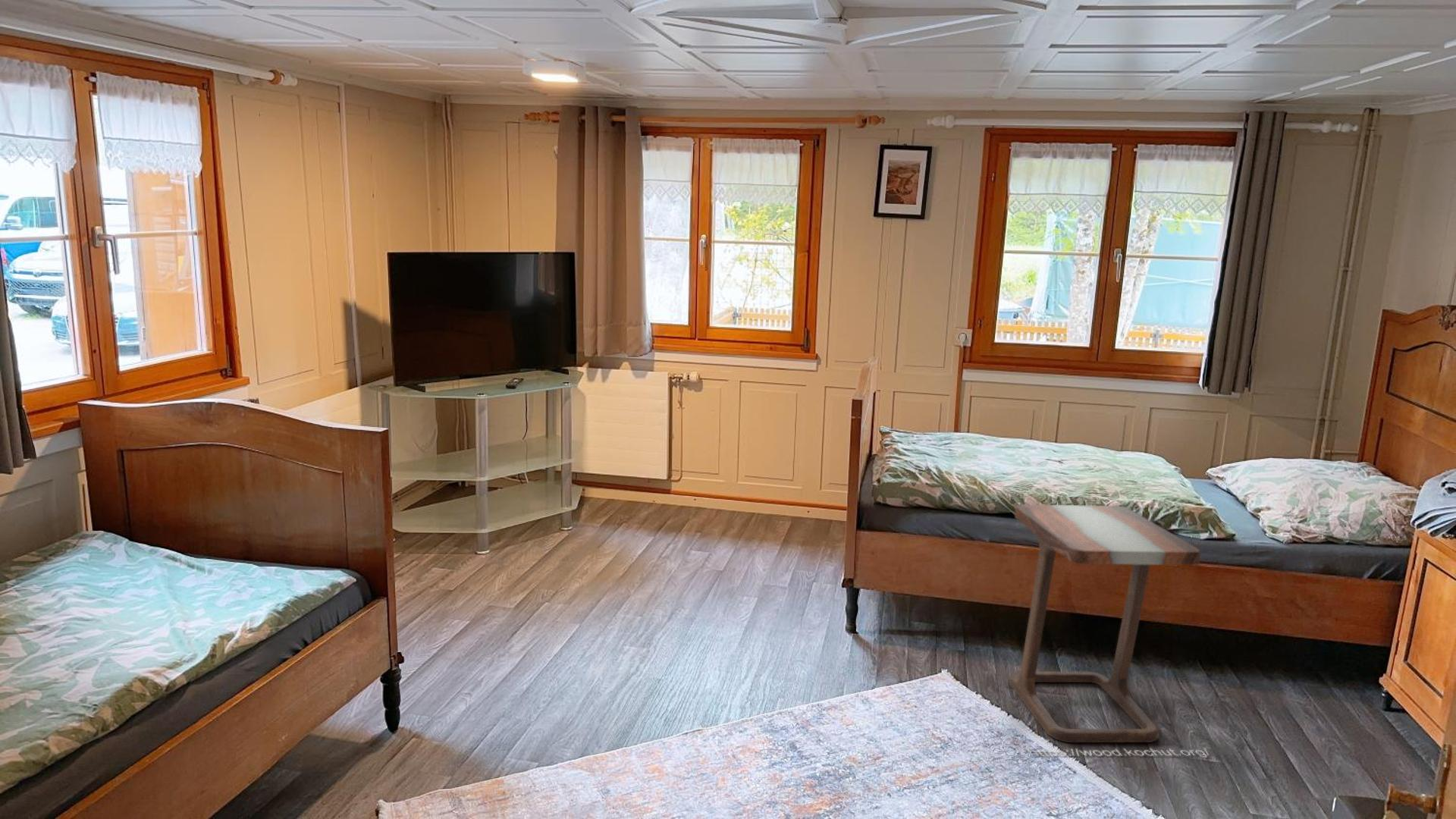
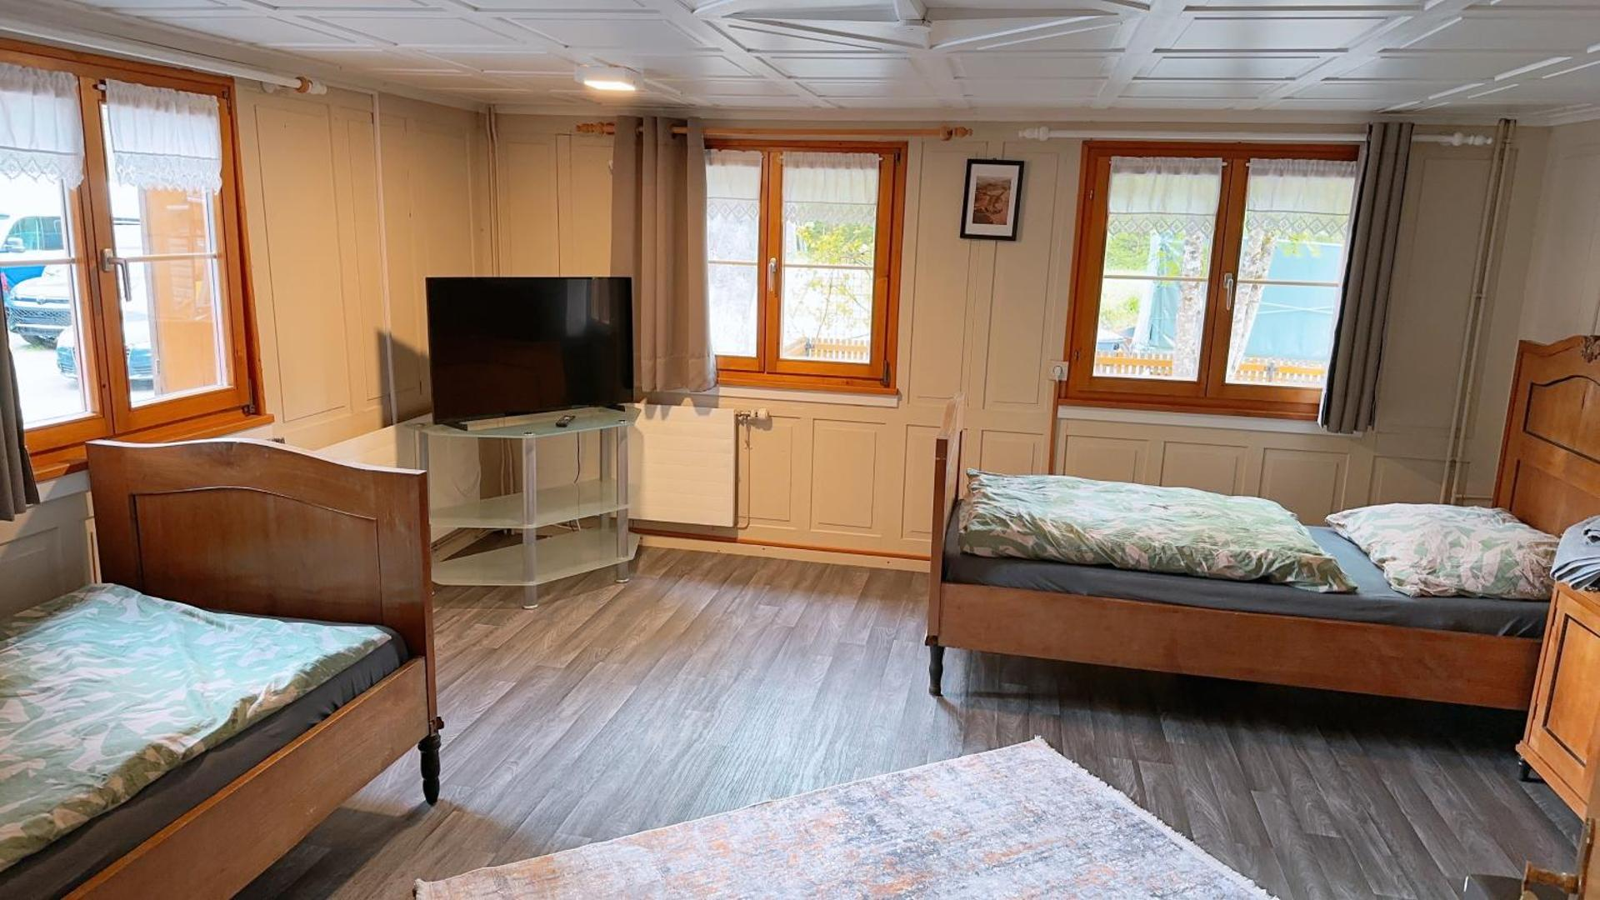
- side table (1120, 628)
